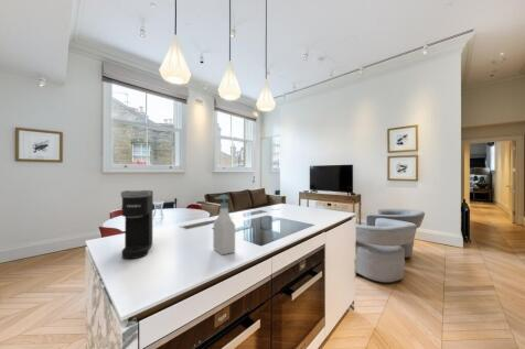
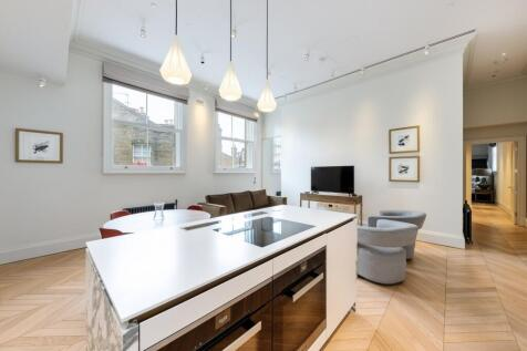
- coffee maker (138, 219)
- soap bottle (222, 222)
